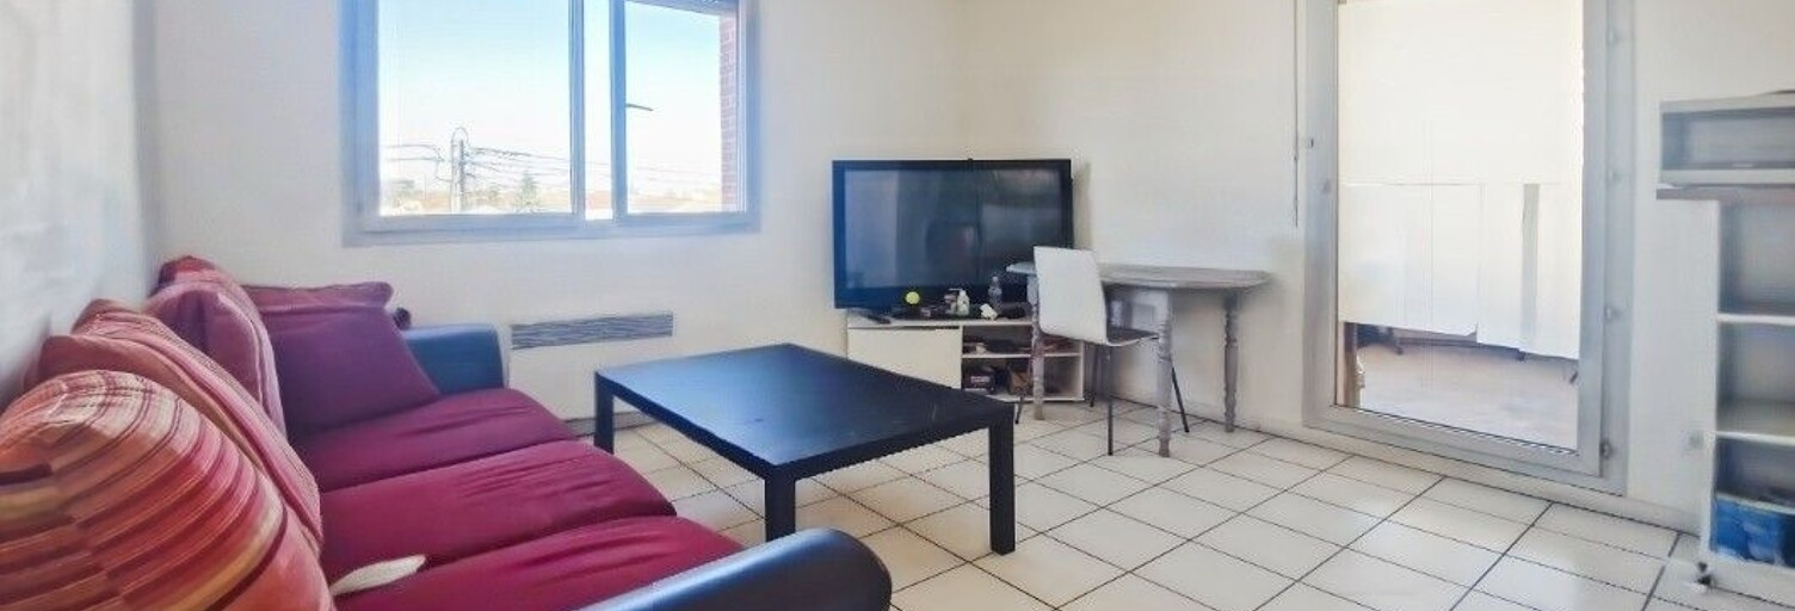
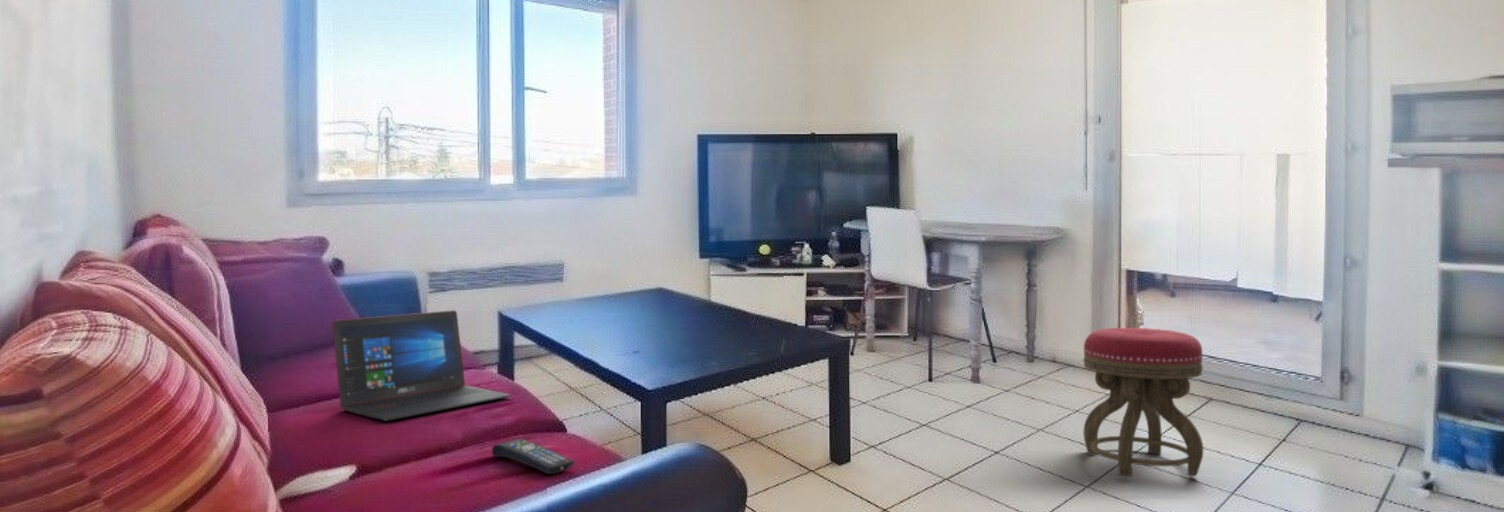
+ laptop (424, 360)
+ stool (1140, 398)
+ remote control (531, 455)
